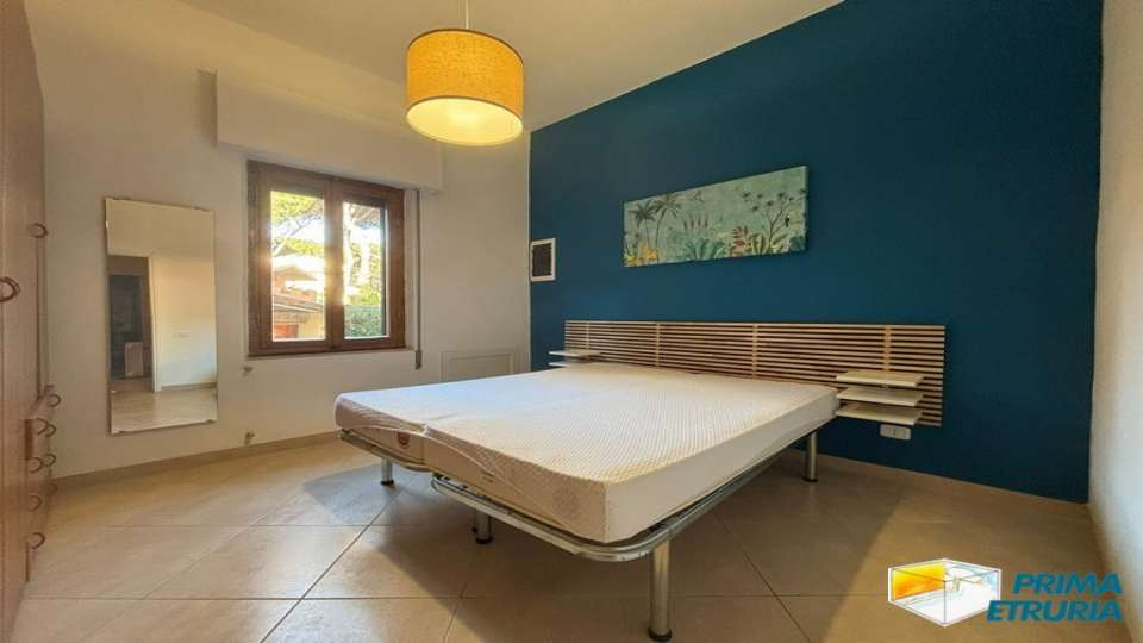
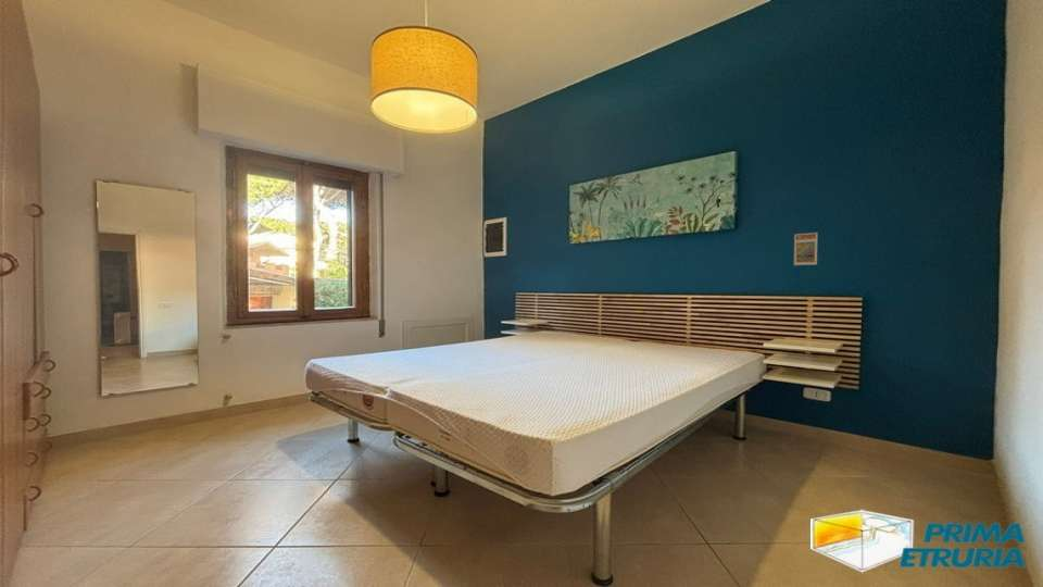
+ trading card display case (805, 249)
